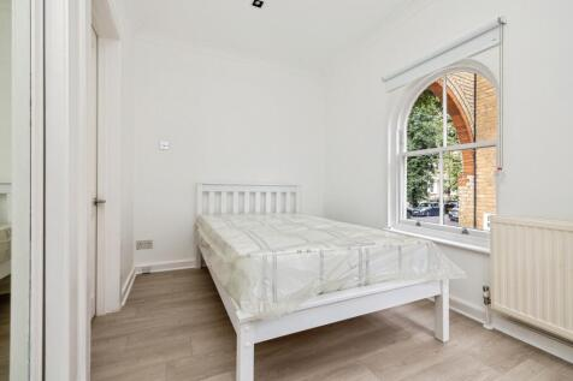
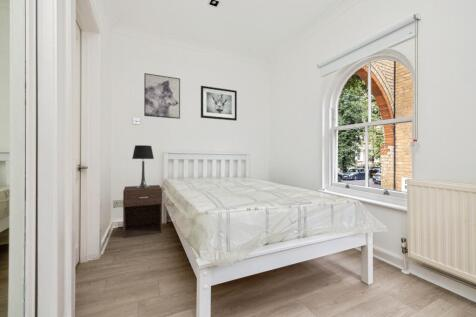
+ table lamp (143, 166)
+ wall art (162, 96)
+ nightstand (142, 208)
+ wall art (219, 103)
